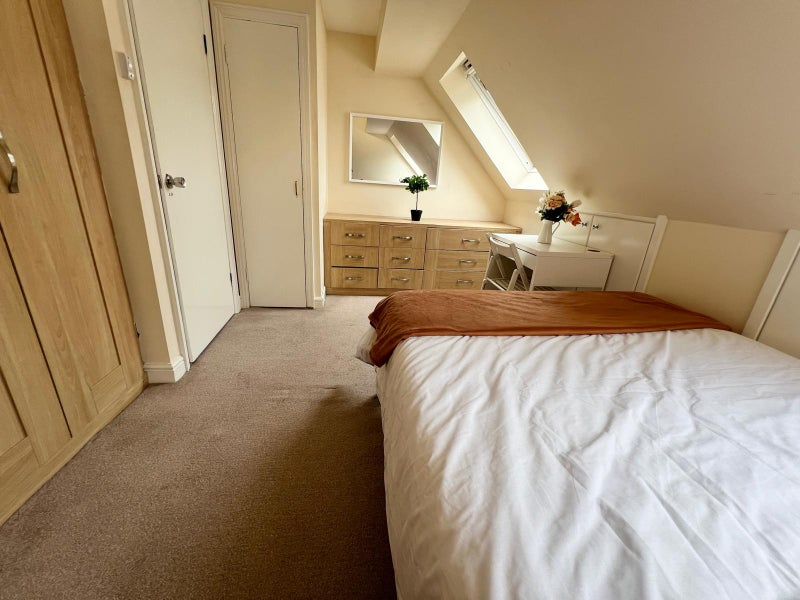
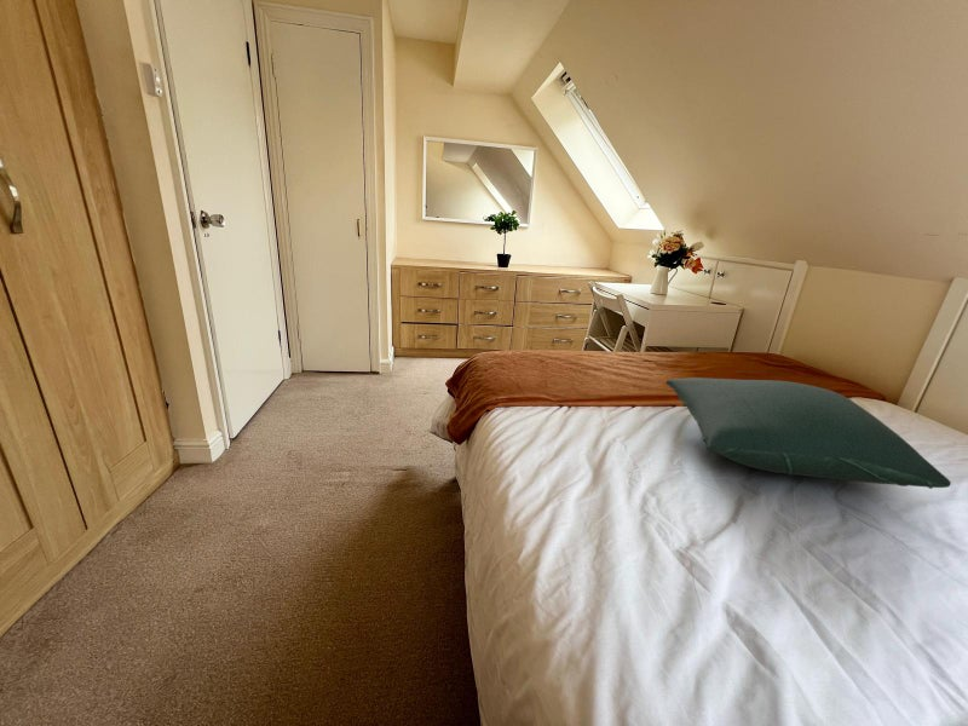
+ pillow (774, 421)
